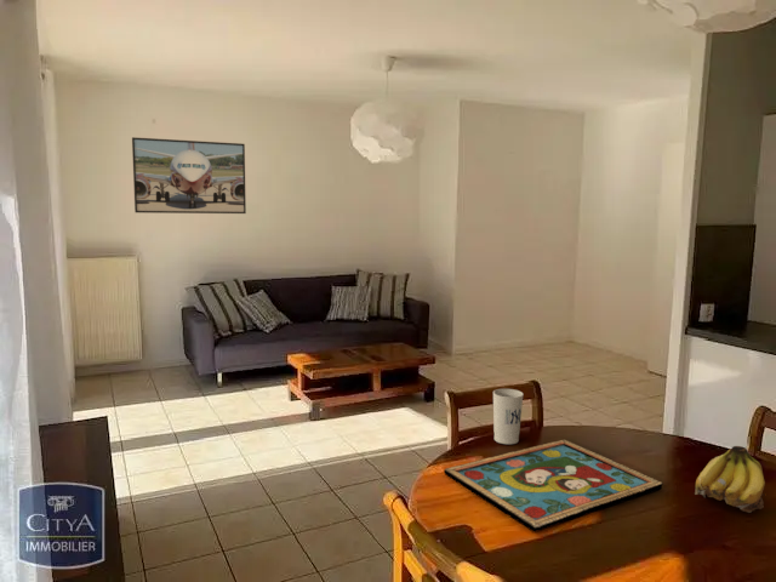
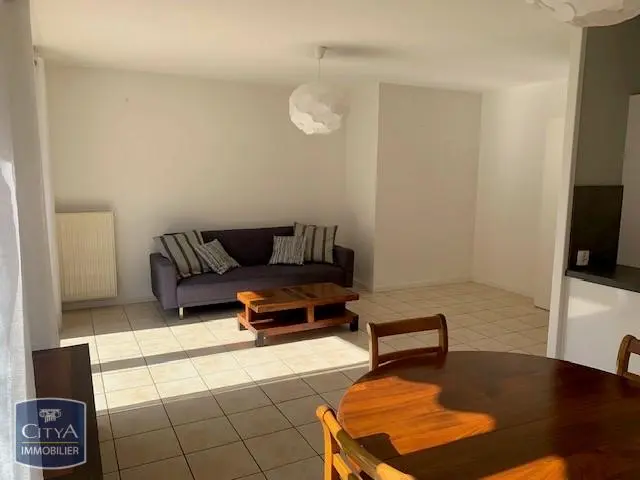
- fruit (730, 477)
- framed painting (550, 478)
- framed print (190, 177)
- cup (507, 416)
